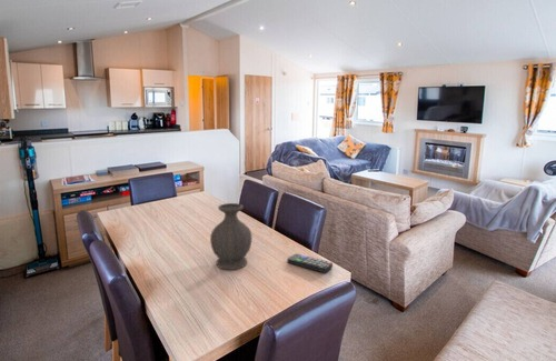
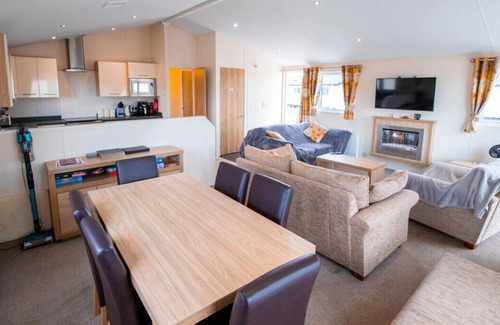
- remote control (309, 262)
- vase (231, 234)
